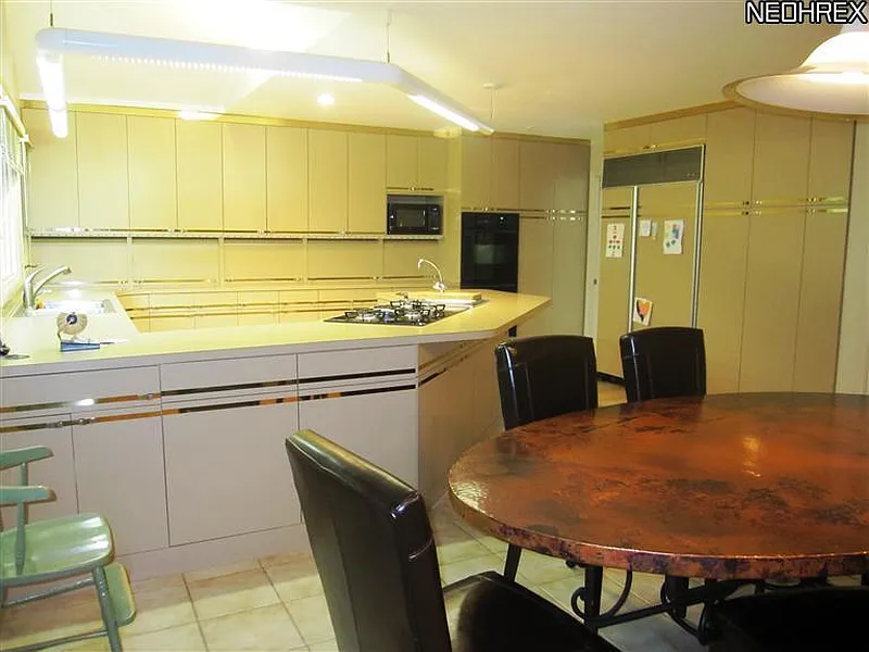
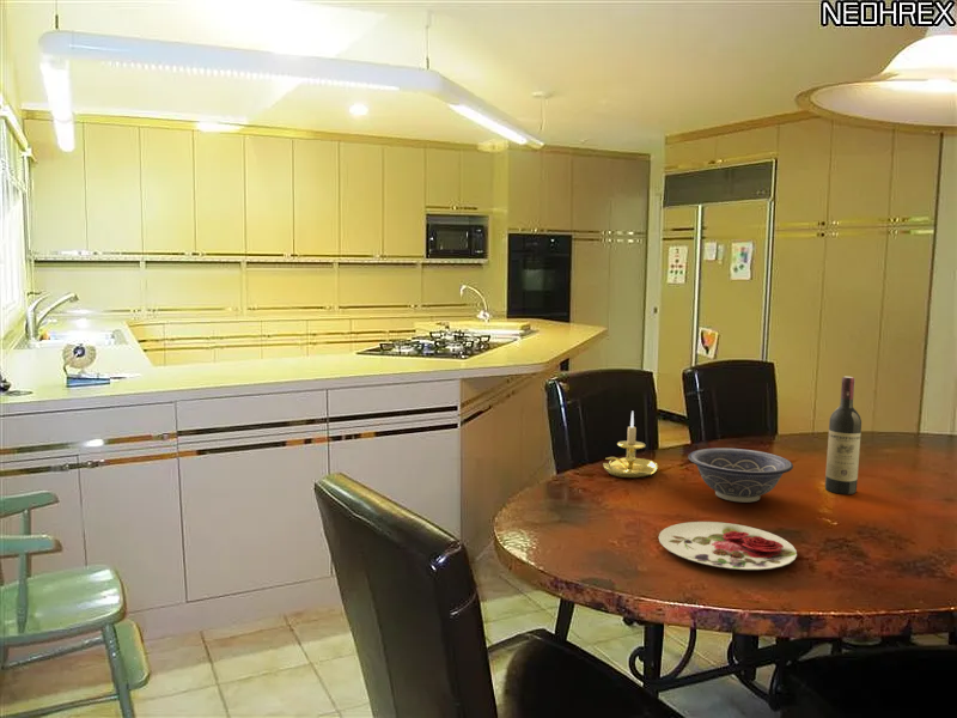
+ candle holder (628, 442)
+ plate (725, 542)
+ decorative bowl (738, 477)
+ wine bottle (843, 433)
